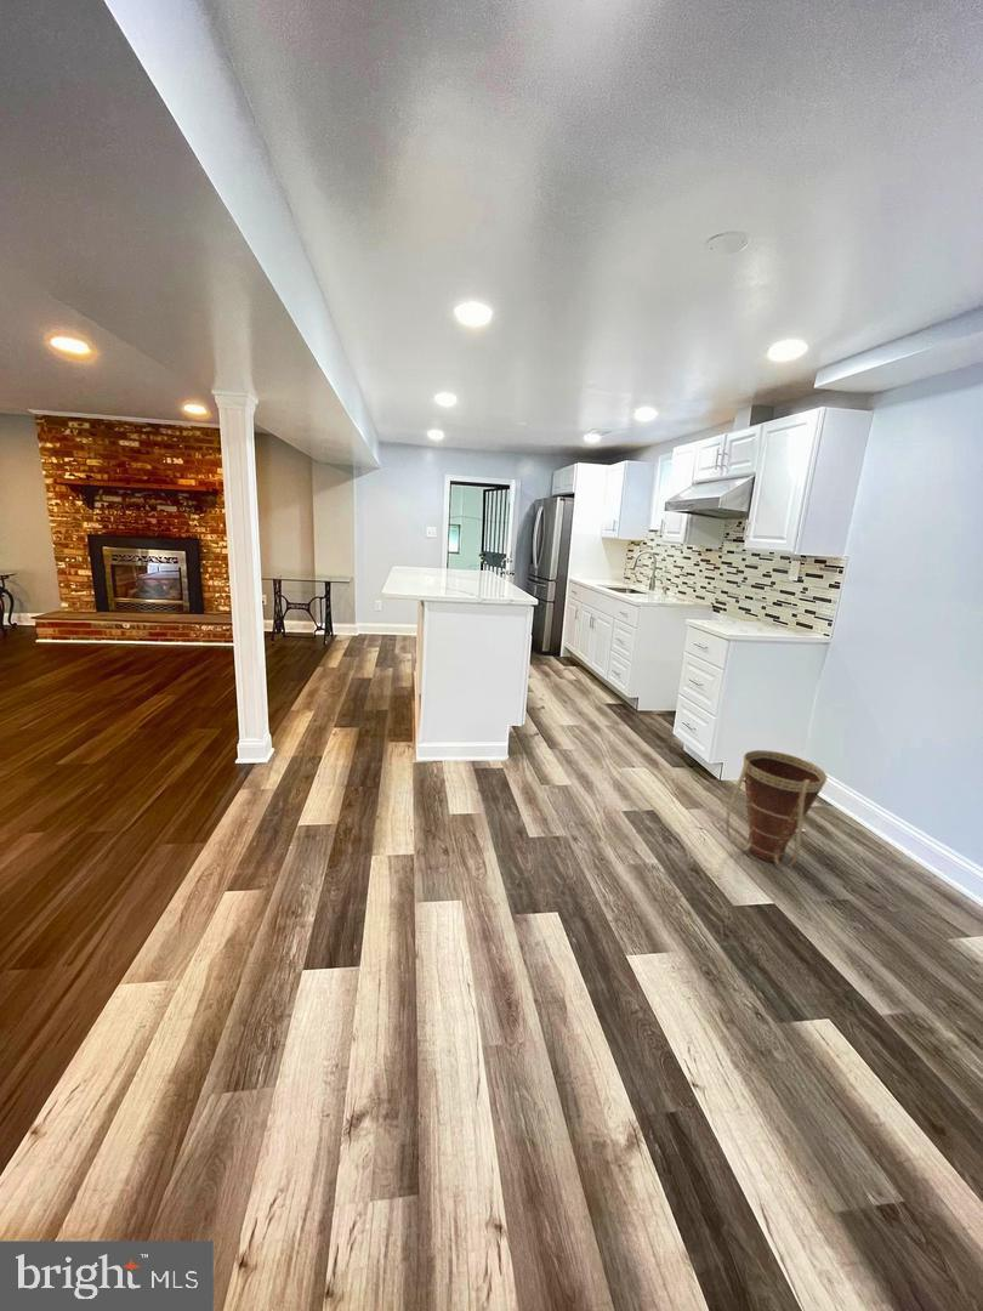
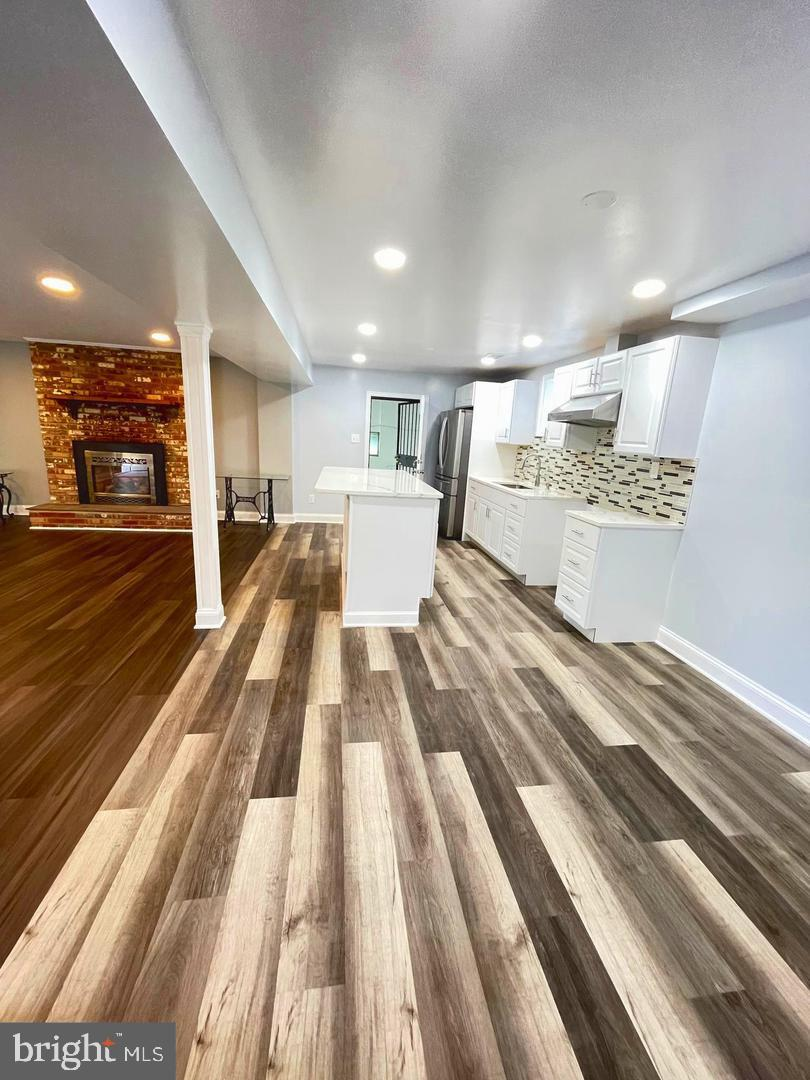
- basket (771, 813)
